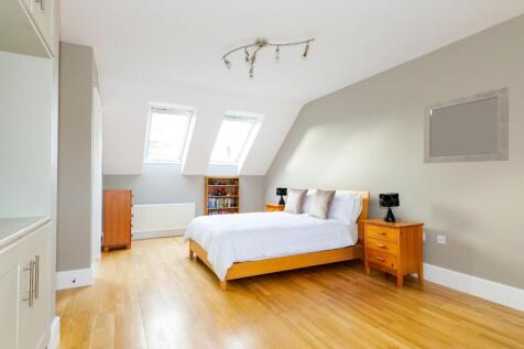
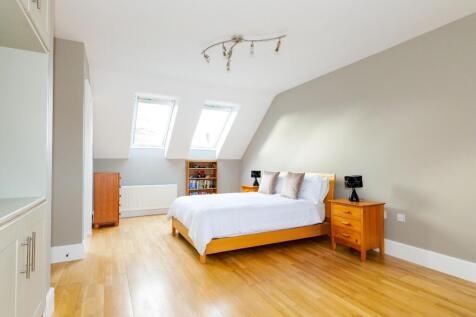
- home mirror (460, 129)
